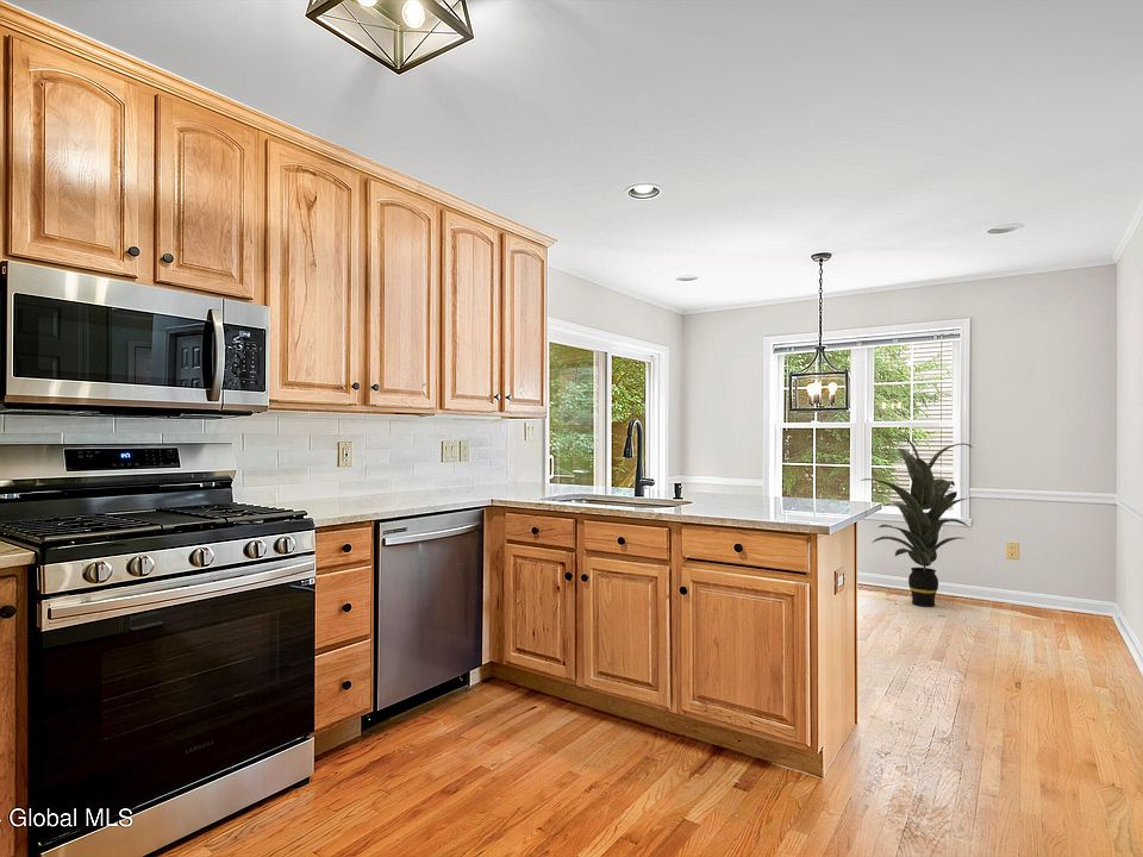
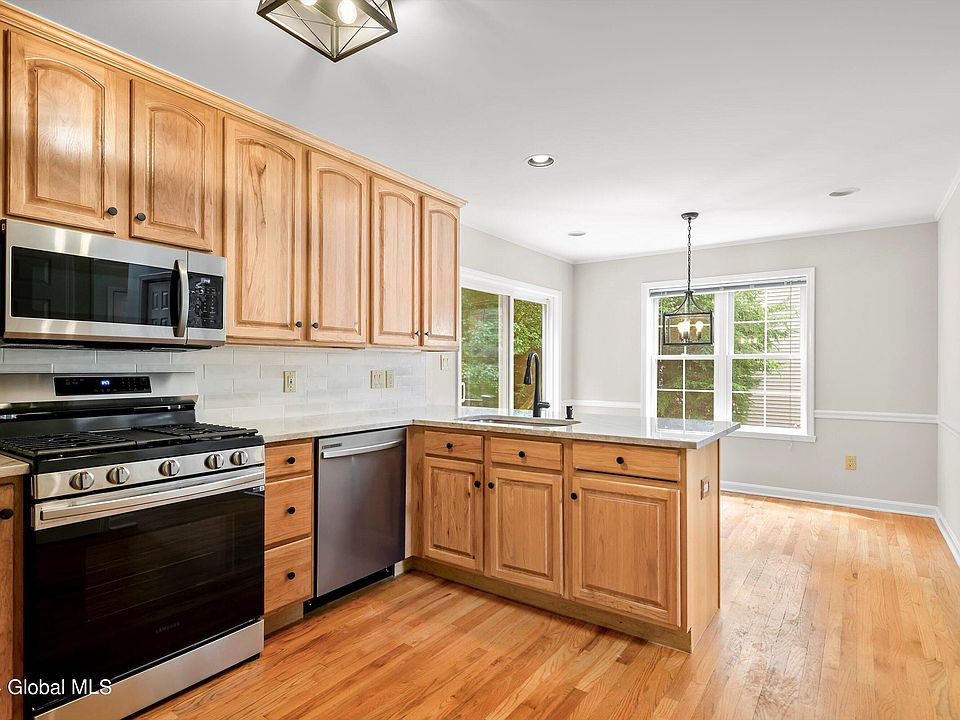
- indoor plant (917, 518)
